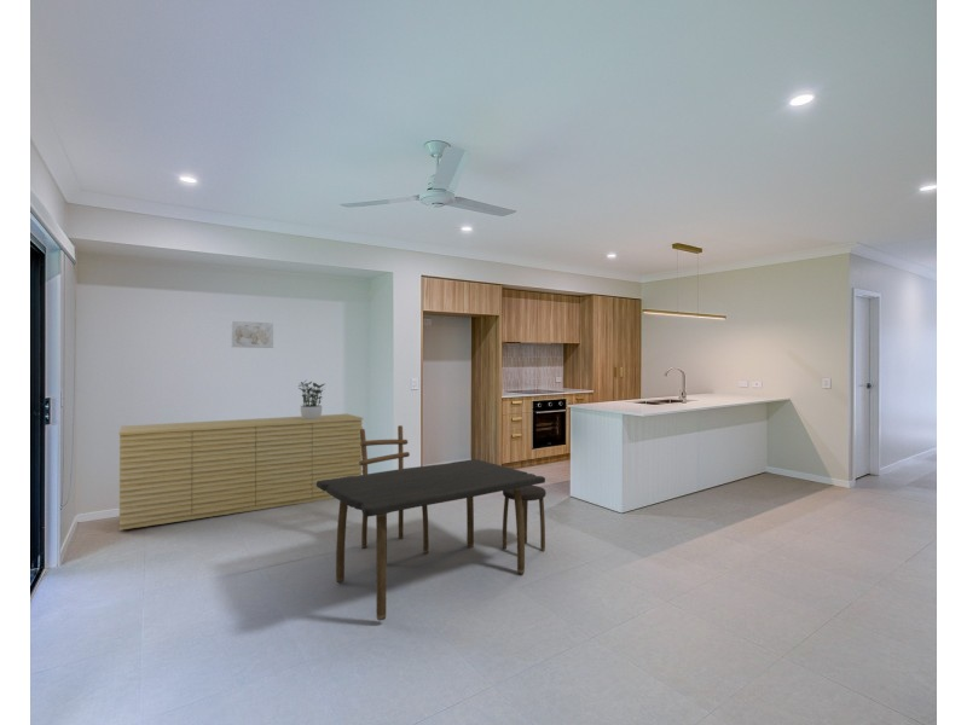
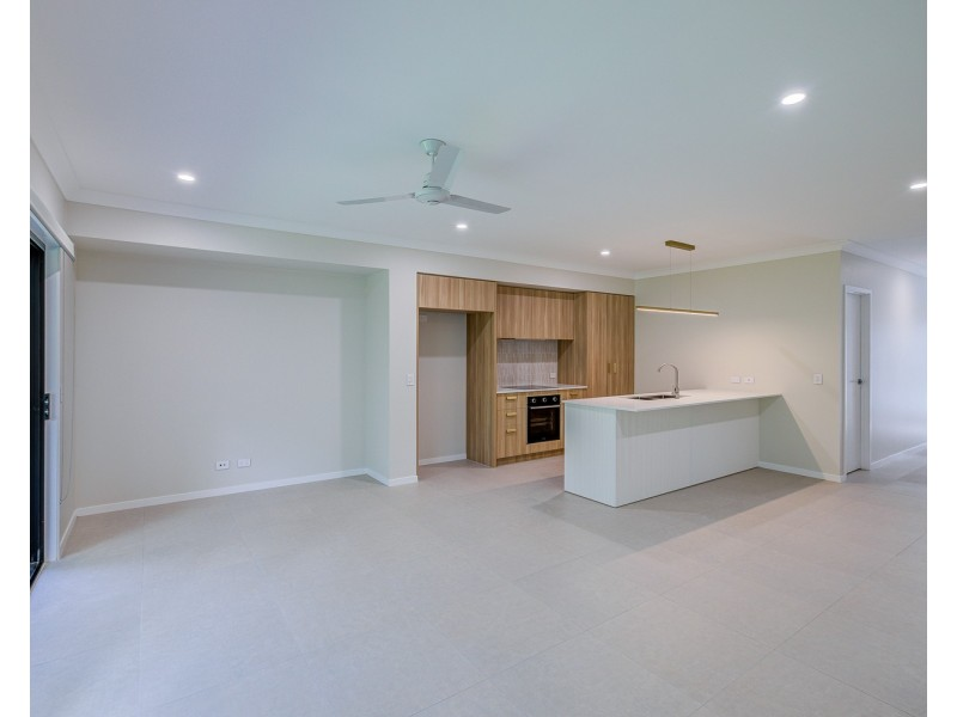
- wall art (253, 335)
- sideboard (250, 463)
- dining table (438, 497)
- potted plant (309, 399)
